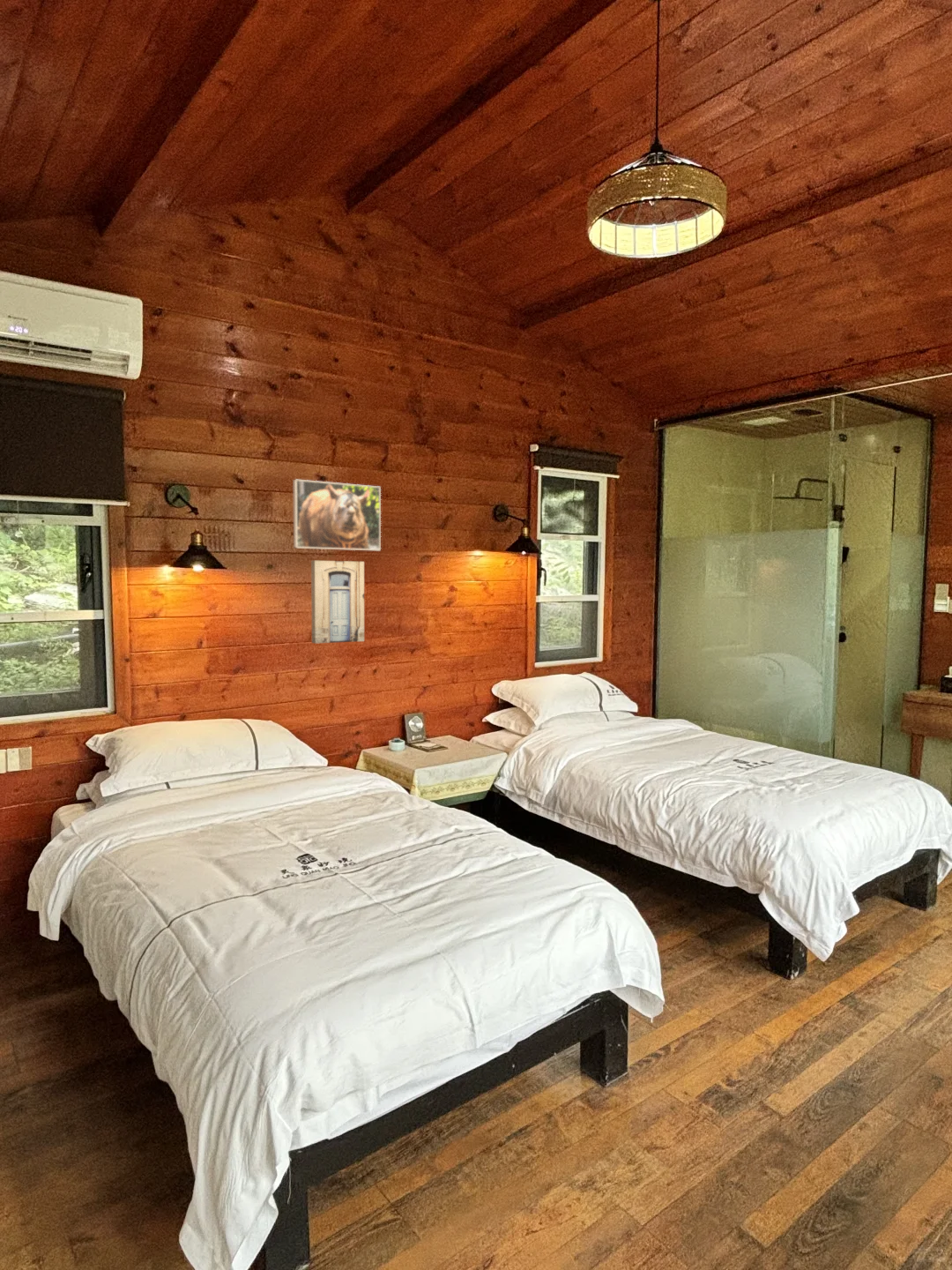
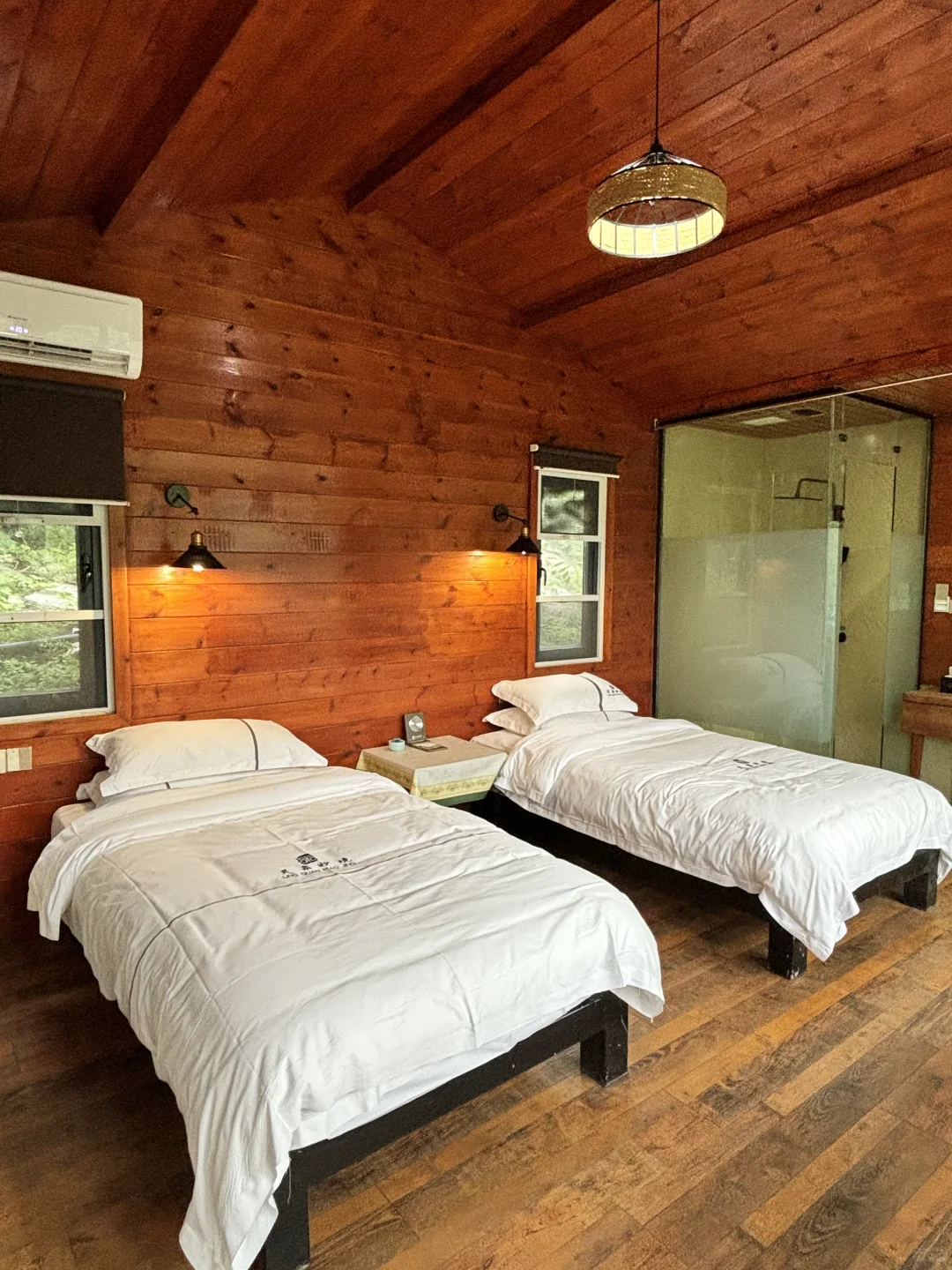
- wall art (338, 601)
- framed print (338, 516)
